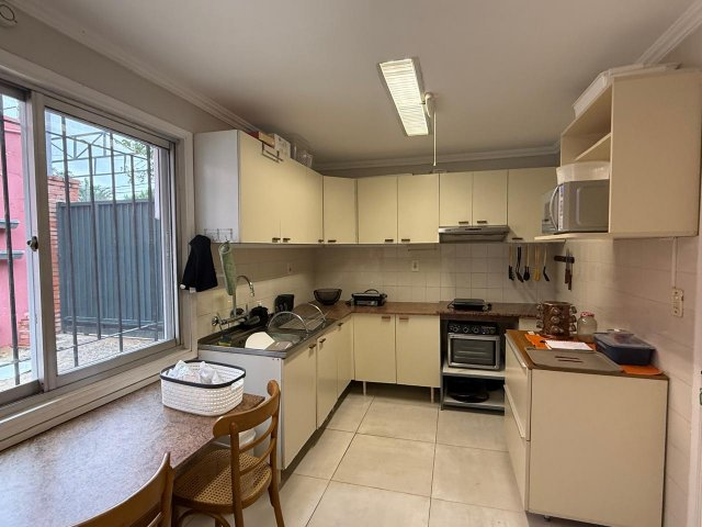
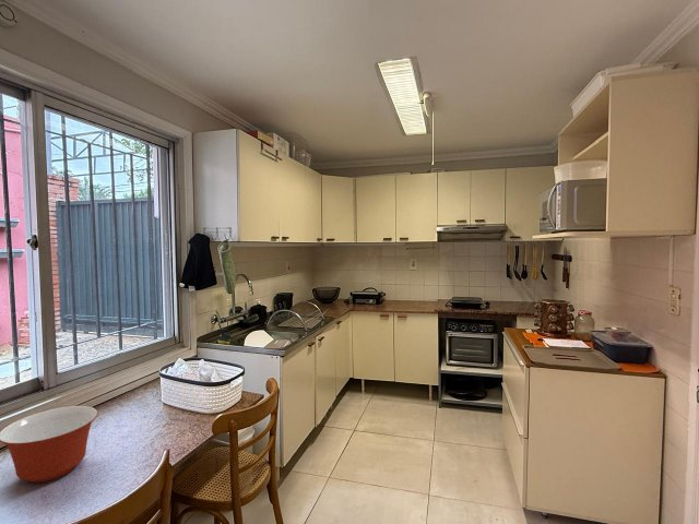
+ mixing bowl (51, 445)
